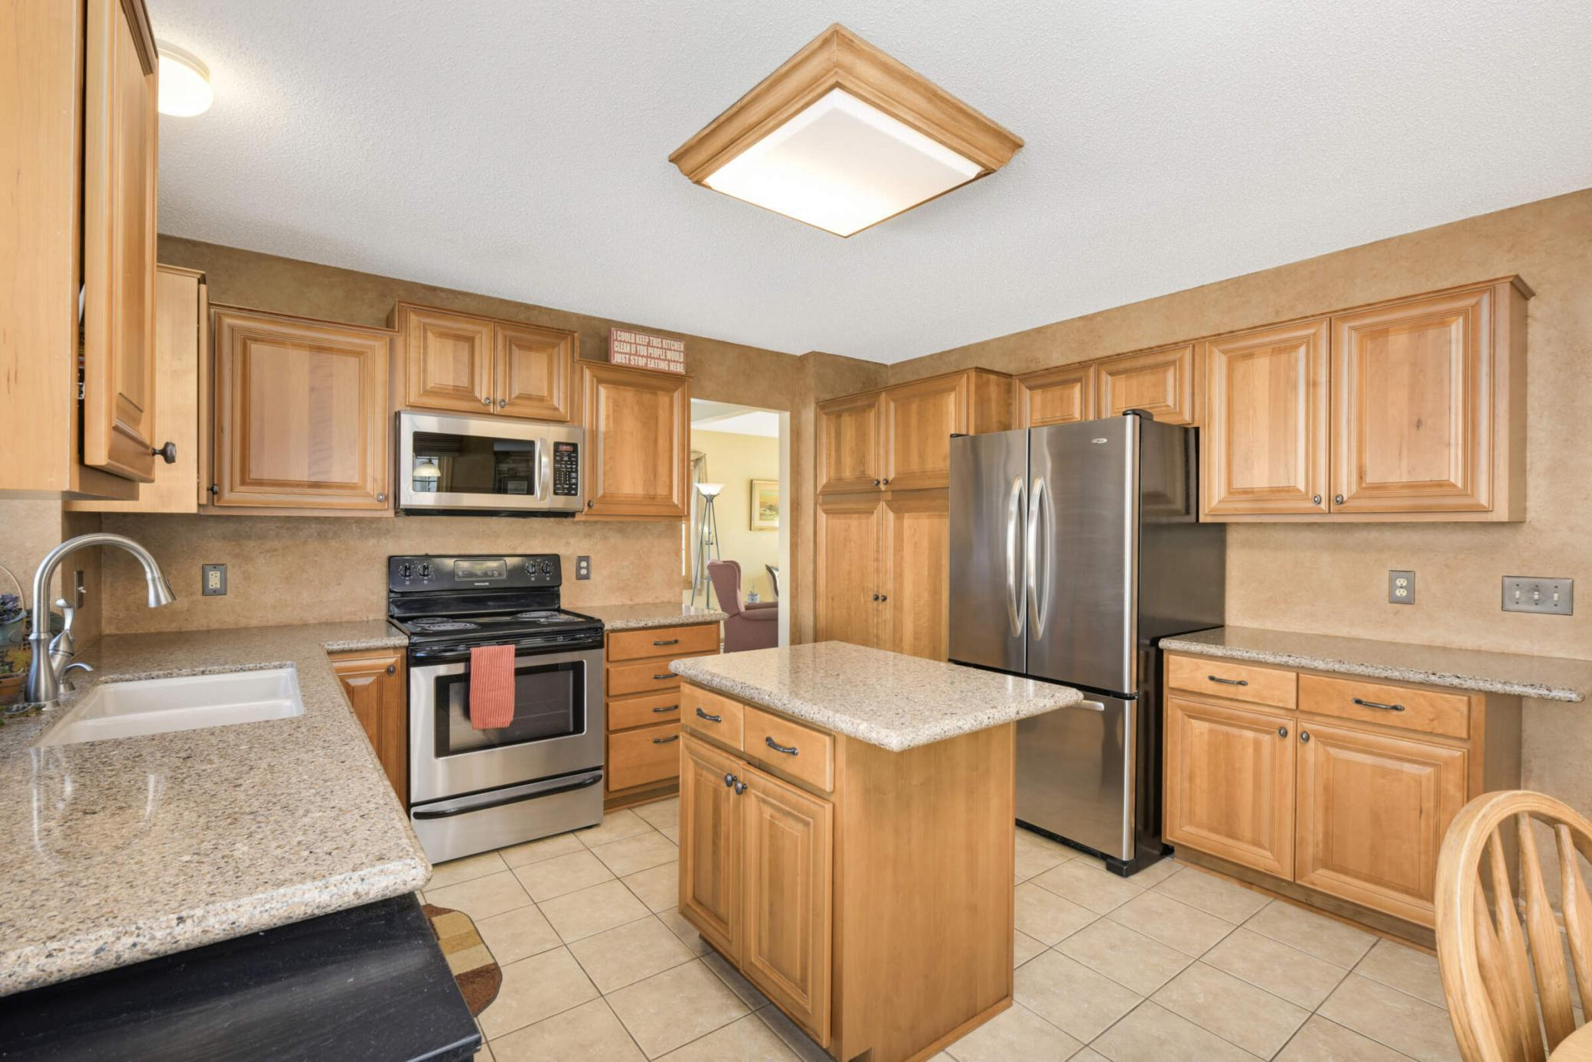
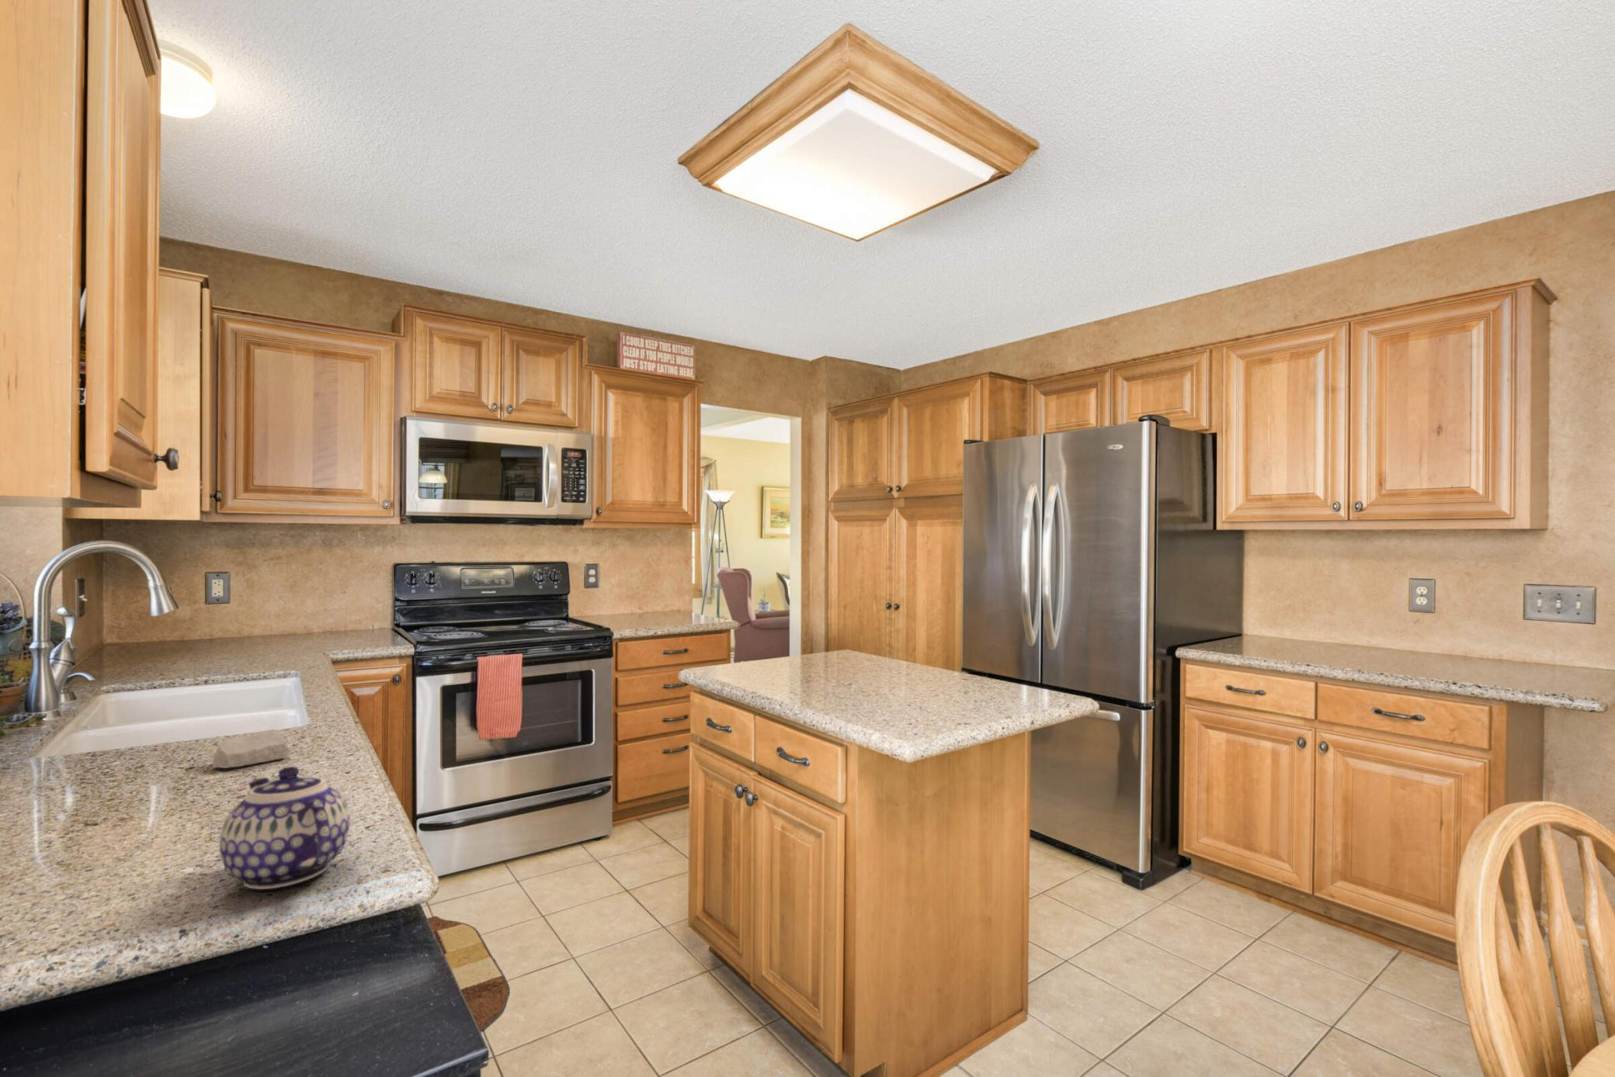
+ soap bar (249, 749)
+ teapot (287, 821)
